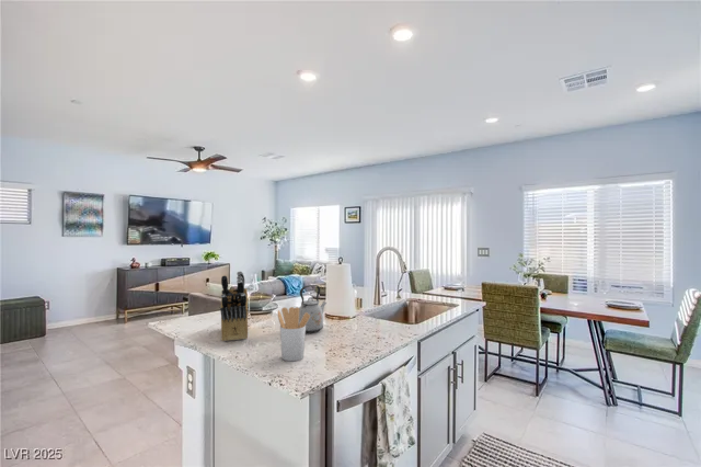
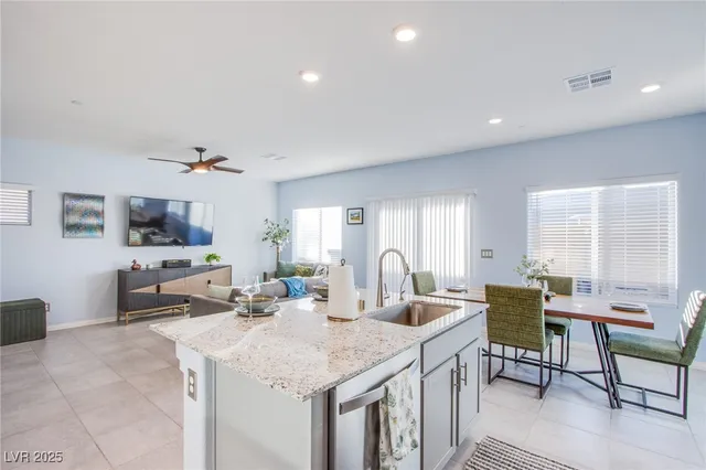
- kettle (313, 306)
- knife block (234, 301)
- utensil holder (291, 331)
